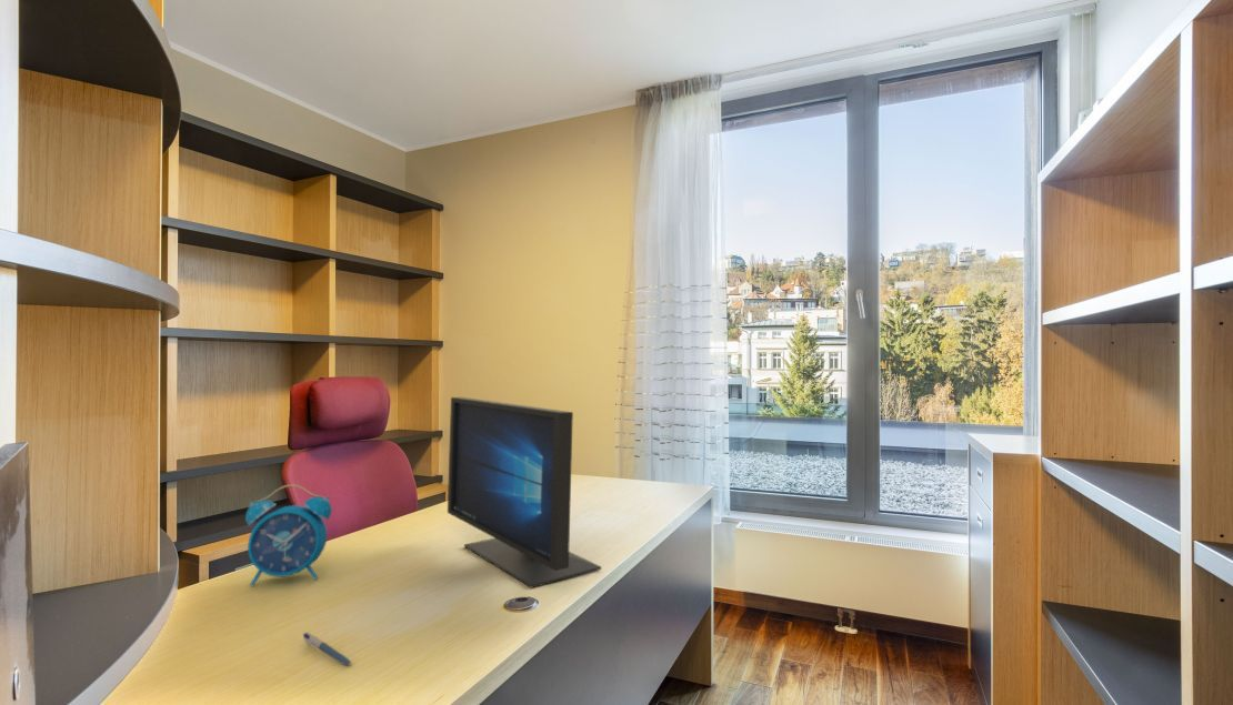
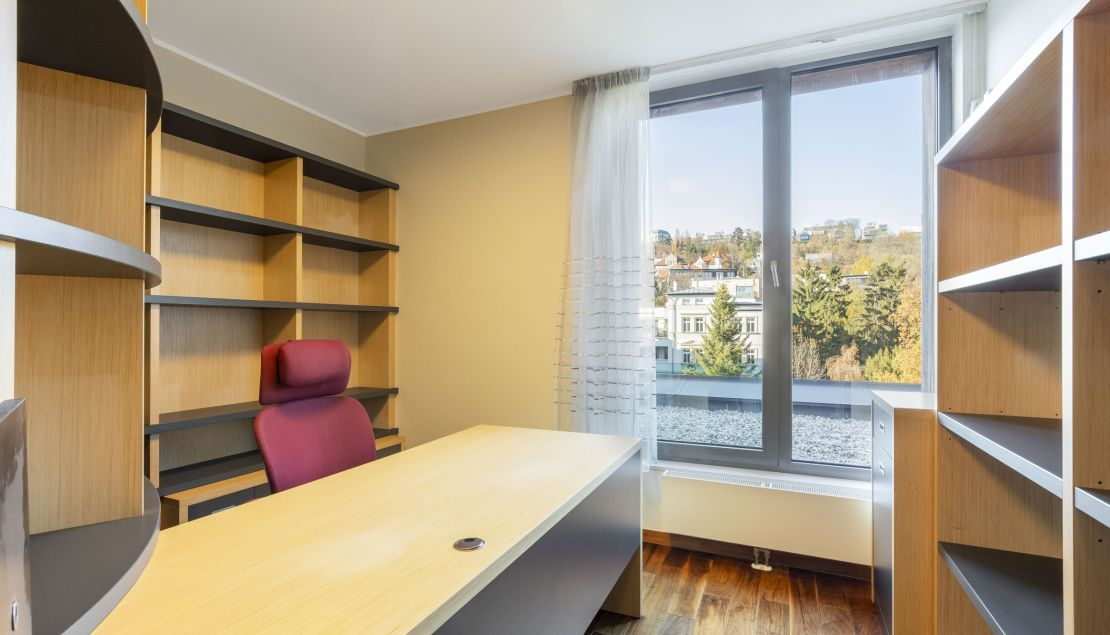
- monitor (528, 480)
- alarm clock (288, 532)
- pen (324, 648)
